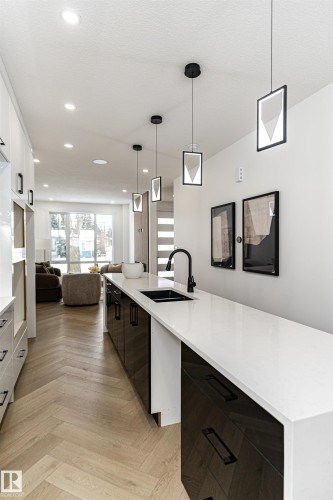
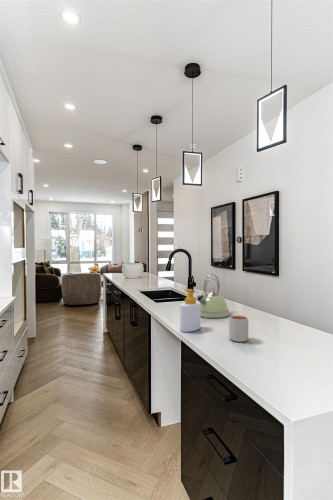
+ kettle (210, 294)
+ soap bottle (190, 309)
+ mug (237, 327)
